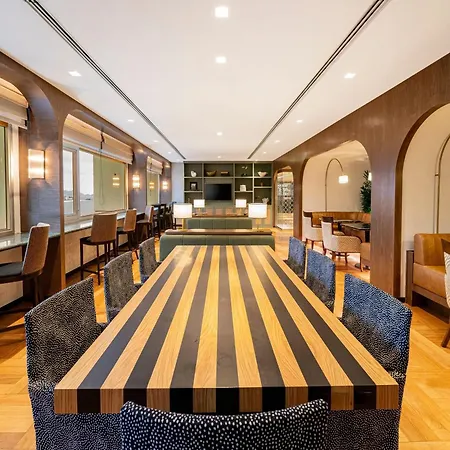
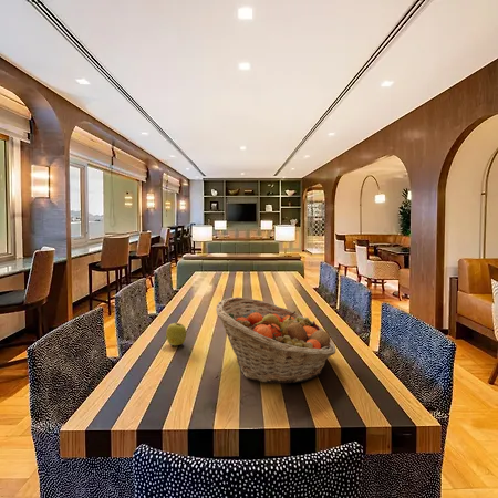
+ apple (176, 332)
+ fruit basket (274, 333)
